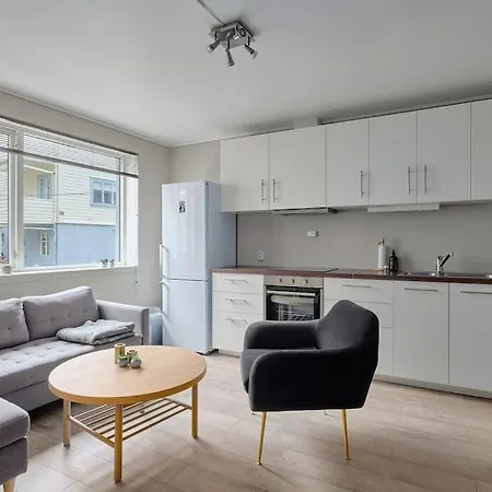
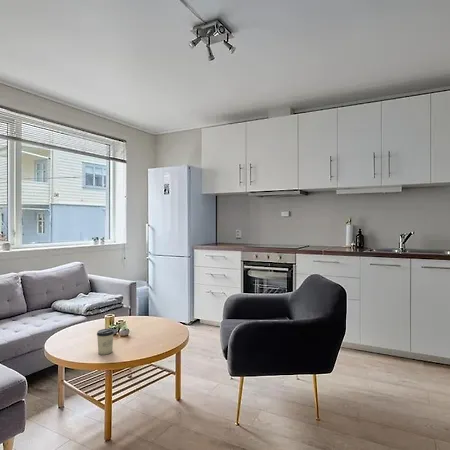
+ cup (105, 341)
